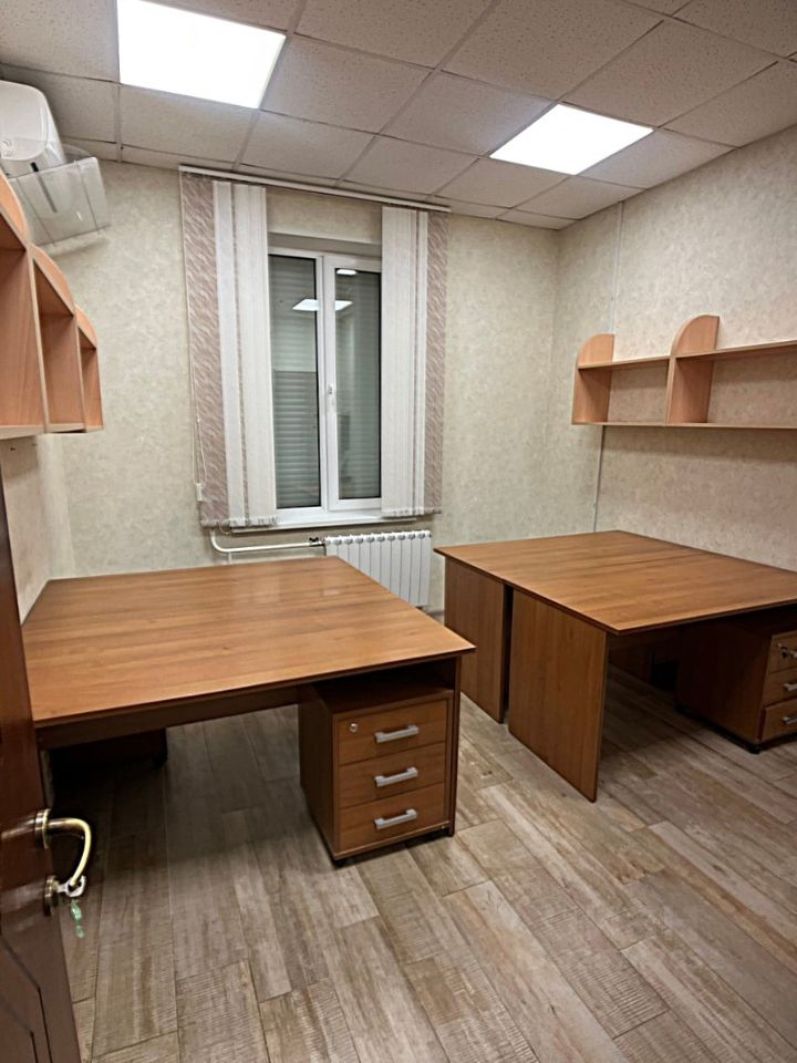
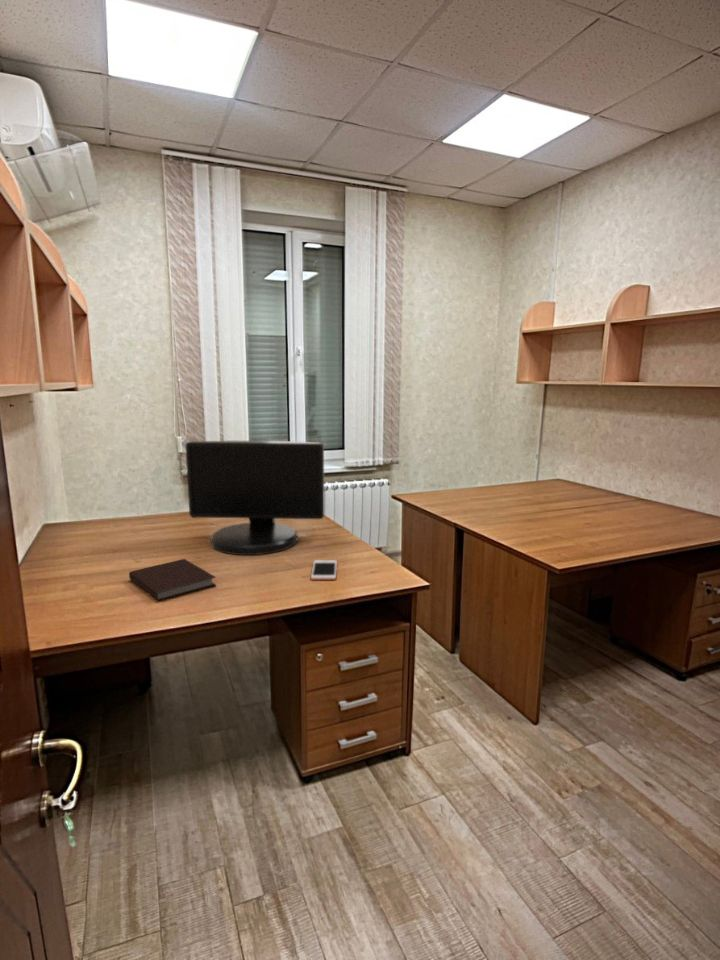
+ notebook (172, 578)
+ cell phone (324, 569)
+ monitor (253, 493)
